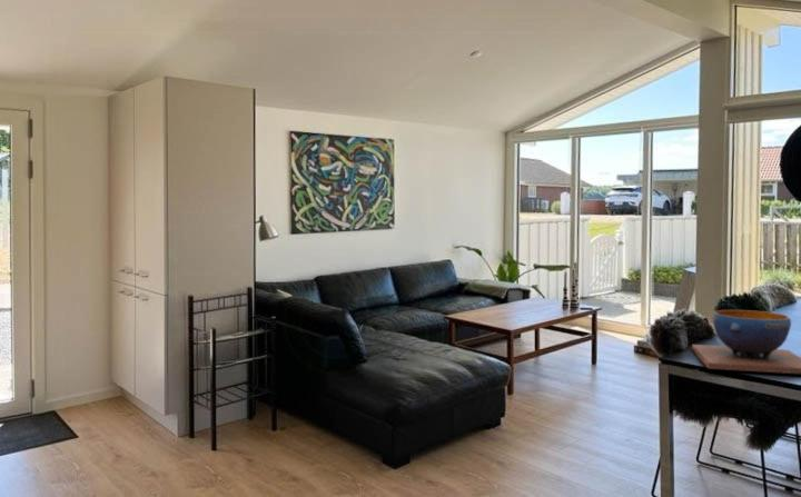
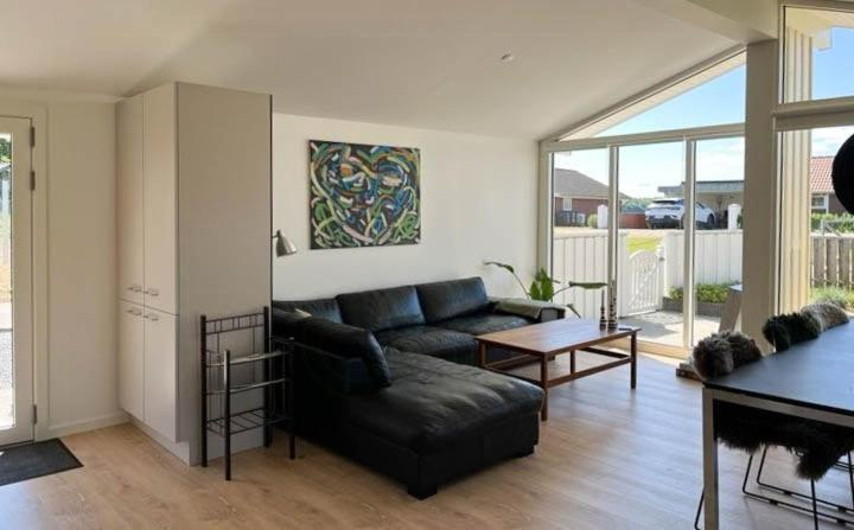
- decorative bowl (750, 337)
